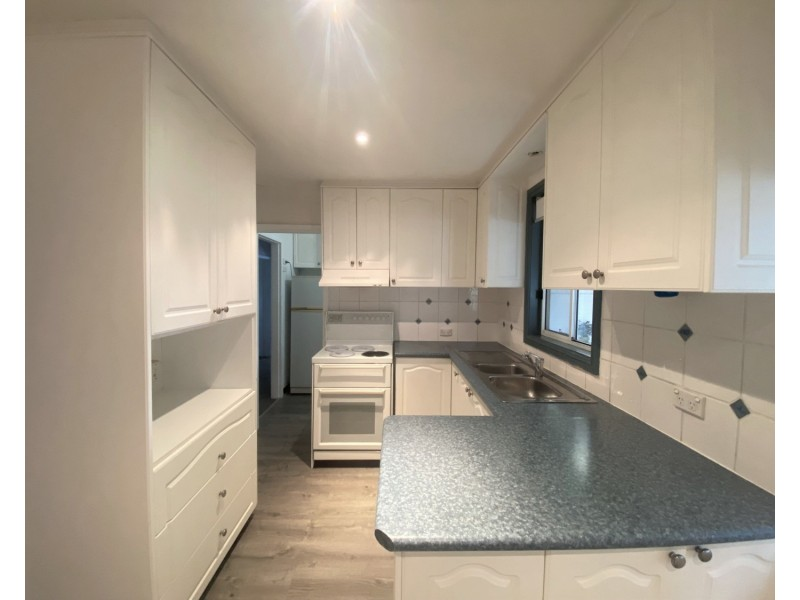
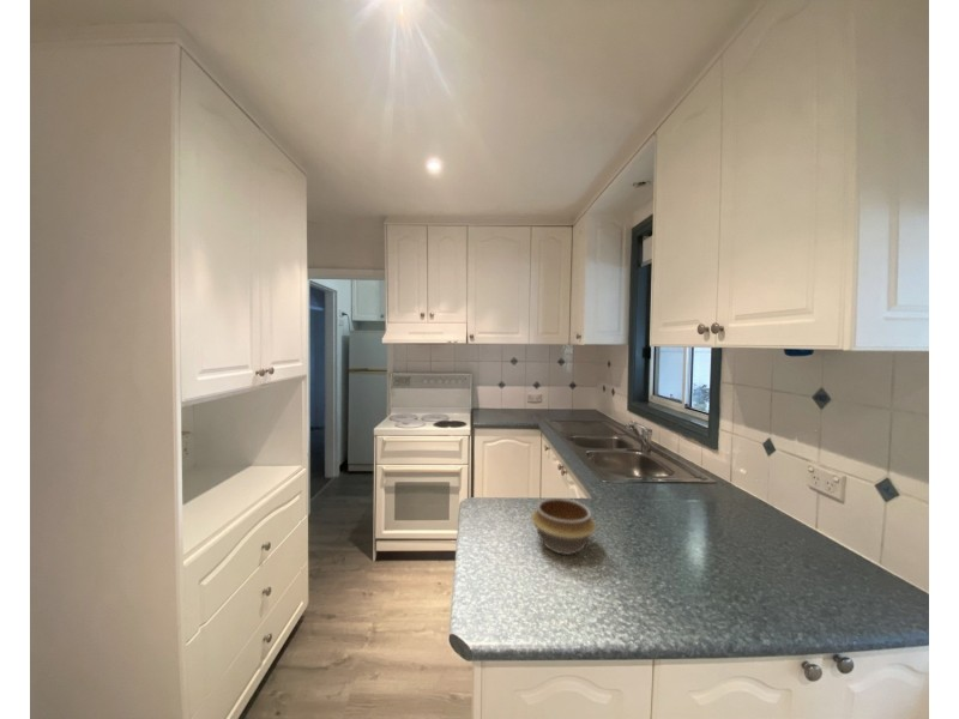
+ bowl (562, 526)
